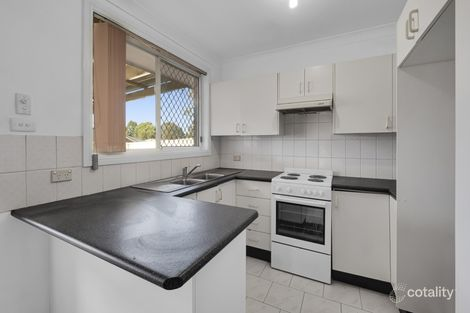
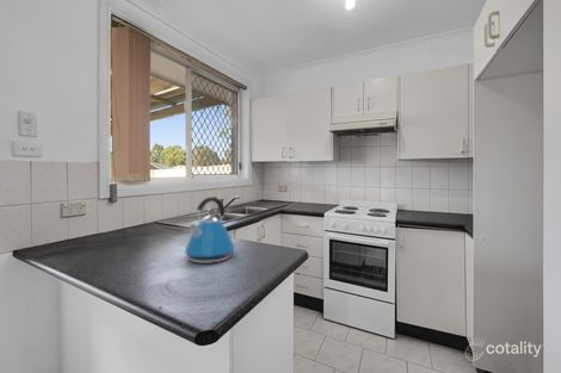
+ kettle (211, 226)
